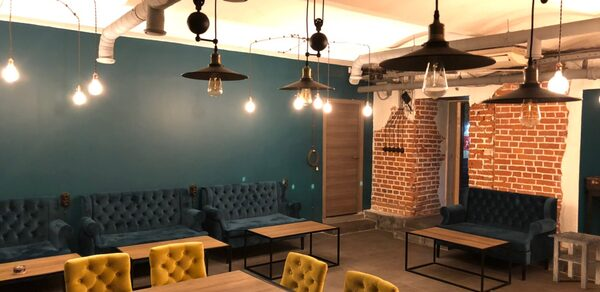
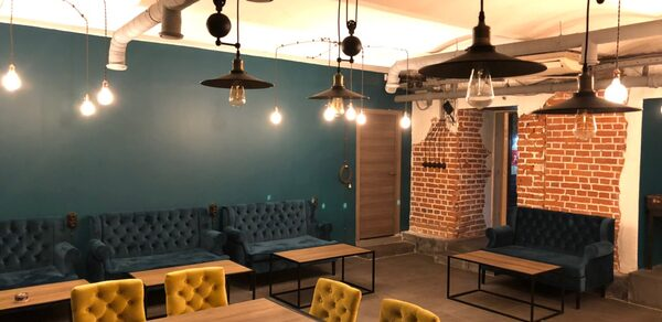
- side table (578, 259)
